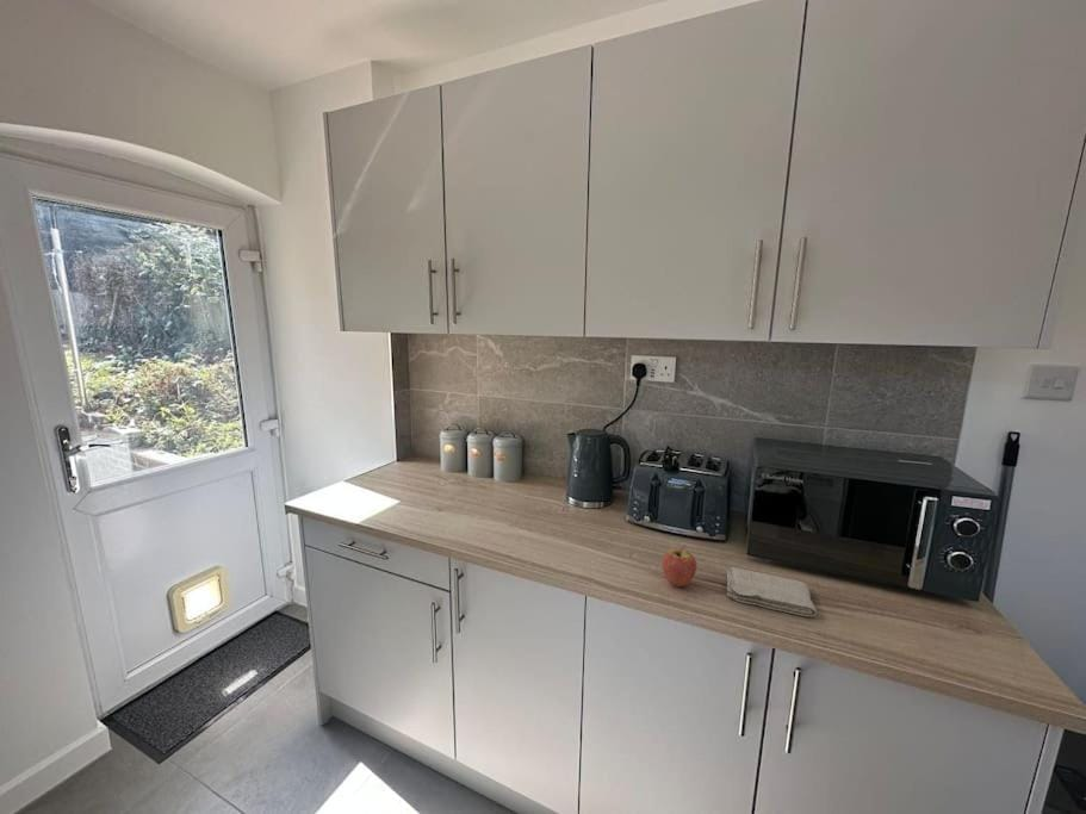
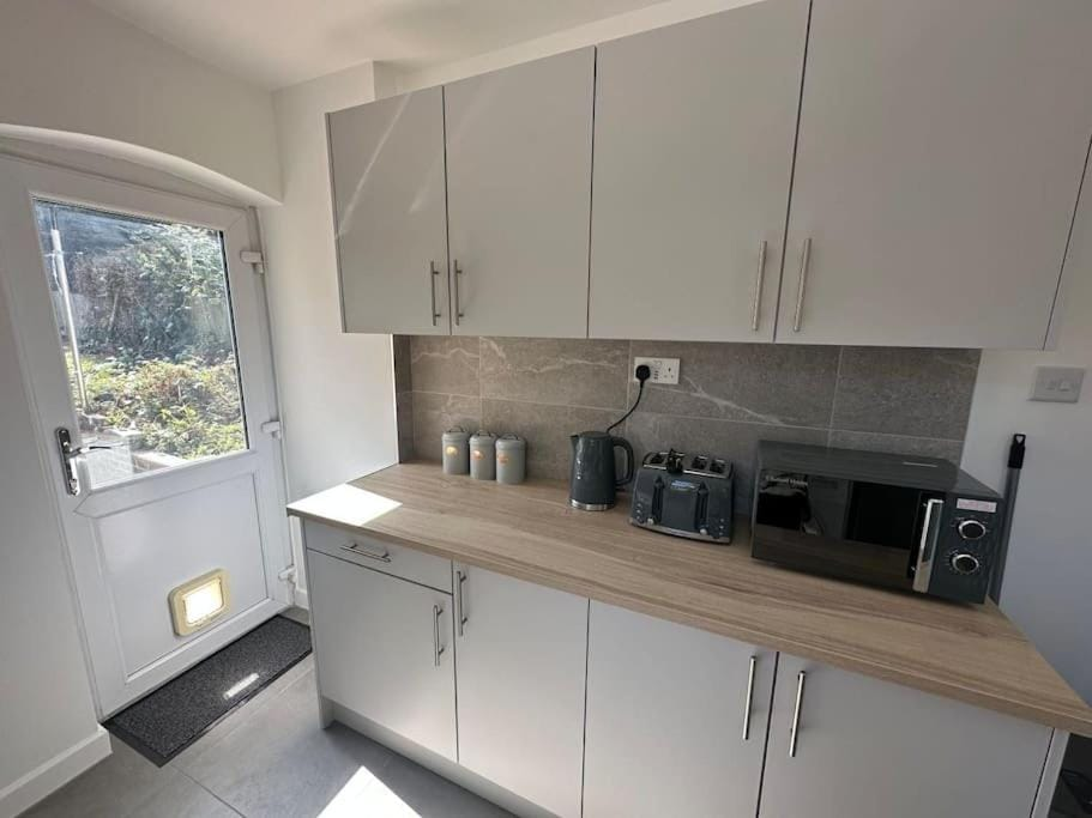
- fruit (678, 564)
- washcloth (768, 589)
